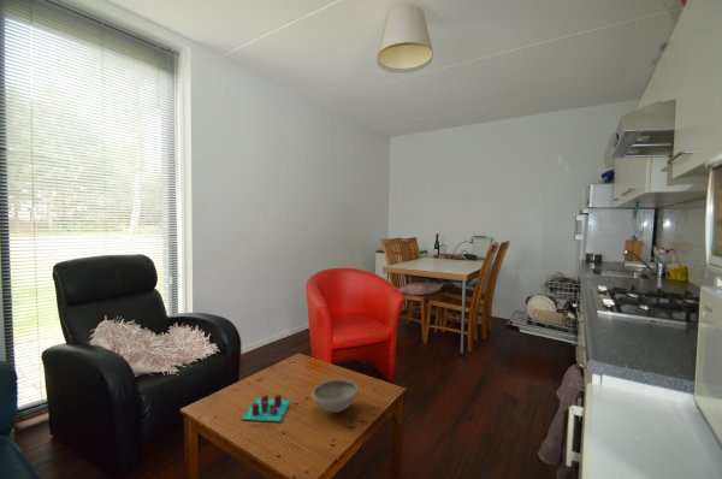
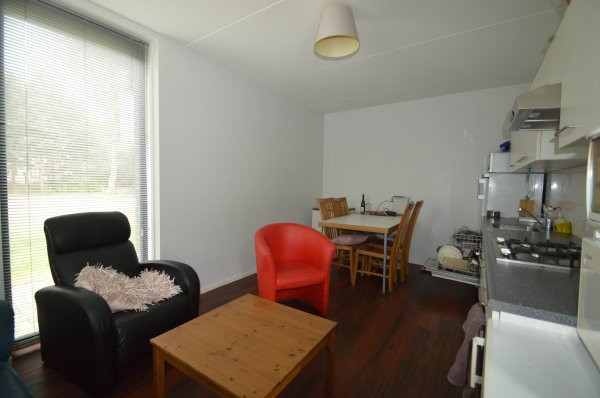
- candle (267, 404)
- bowl (335, 398)
